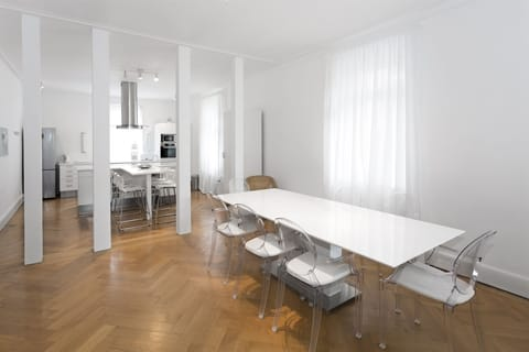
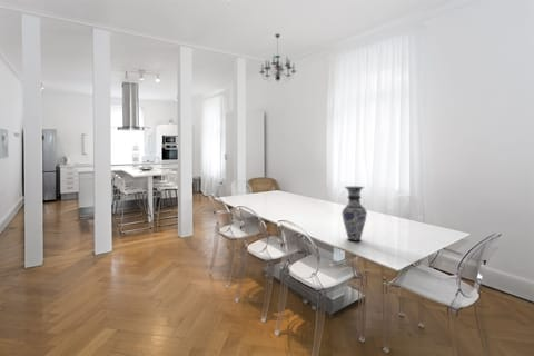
+ vase (354, 212)
+ chandelier (277, 58)
